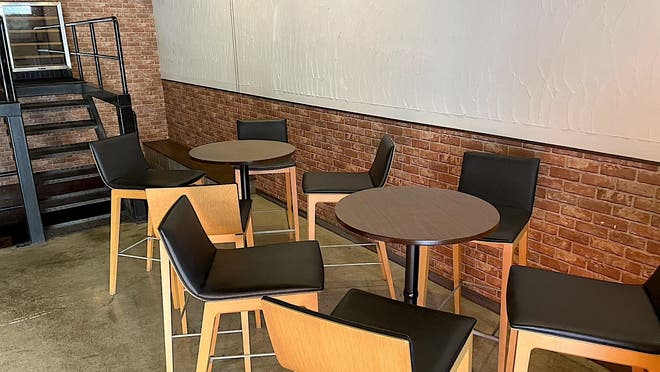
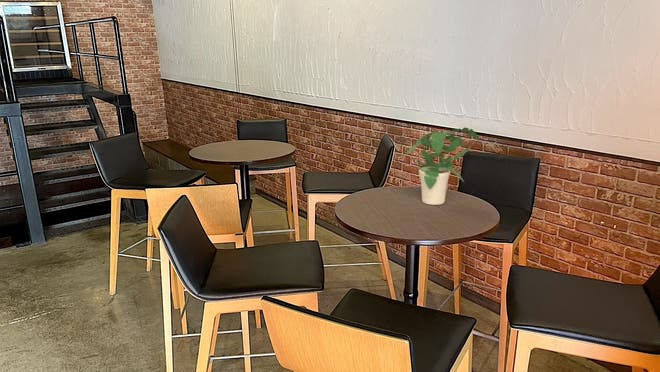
+ potted plant (441, 165)
